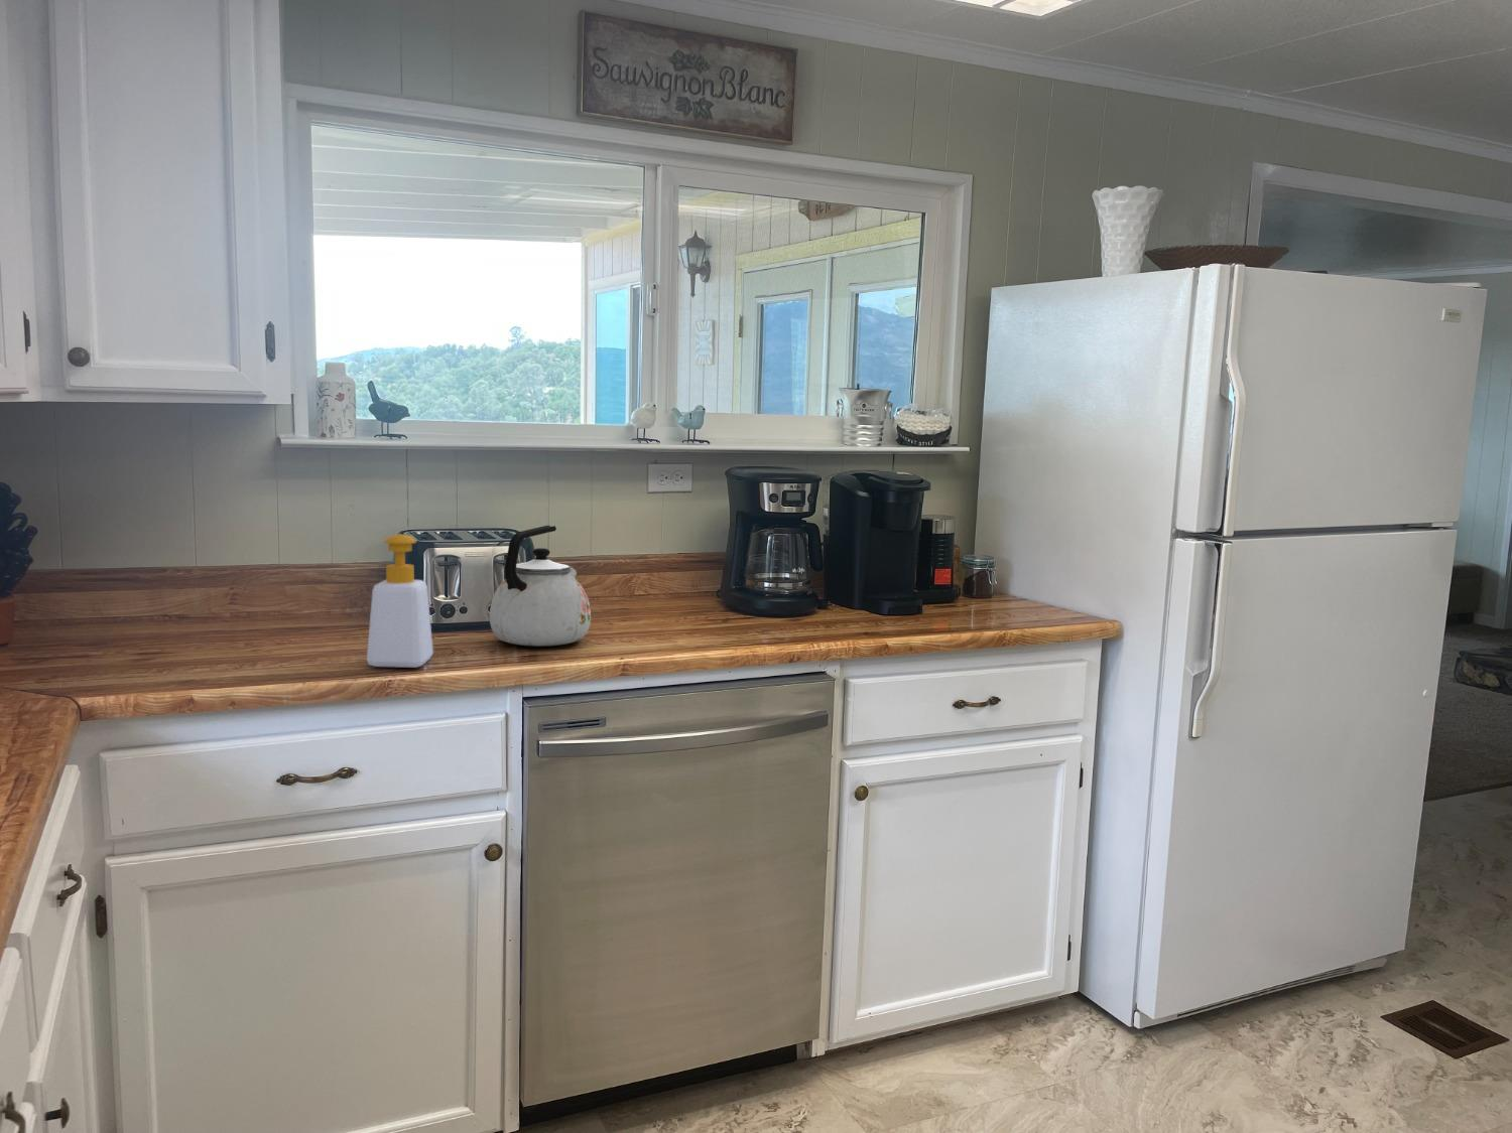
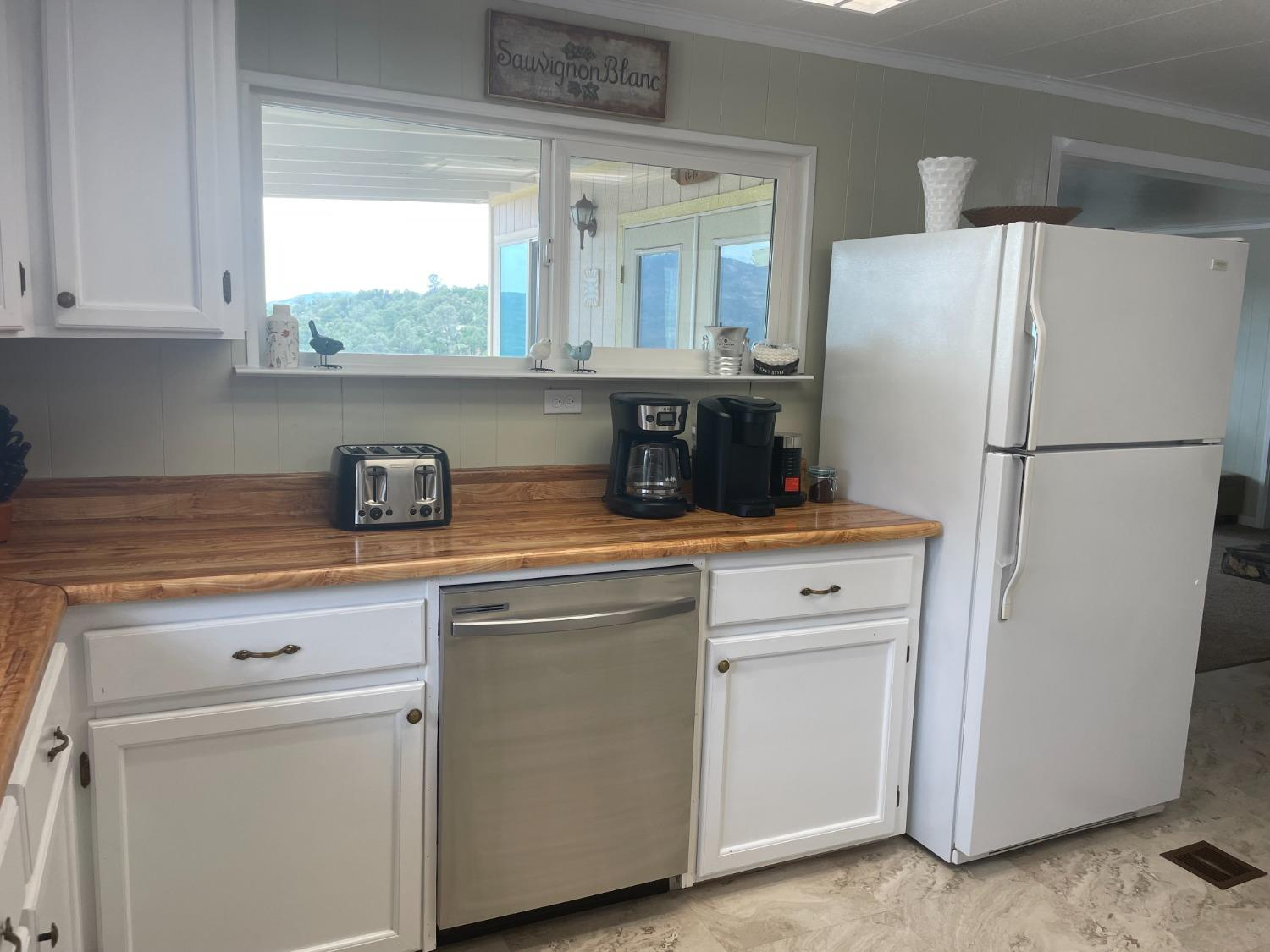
- soap bottle (404, 596)
- kettle (542, 584)
